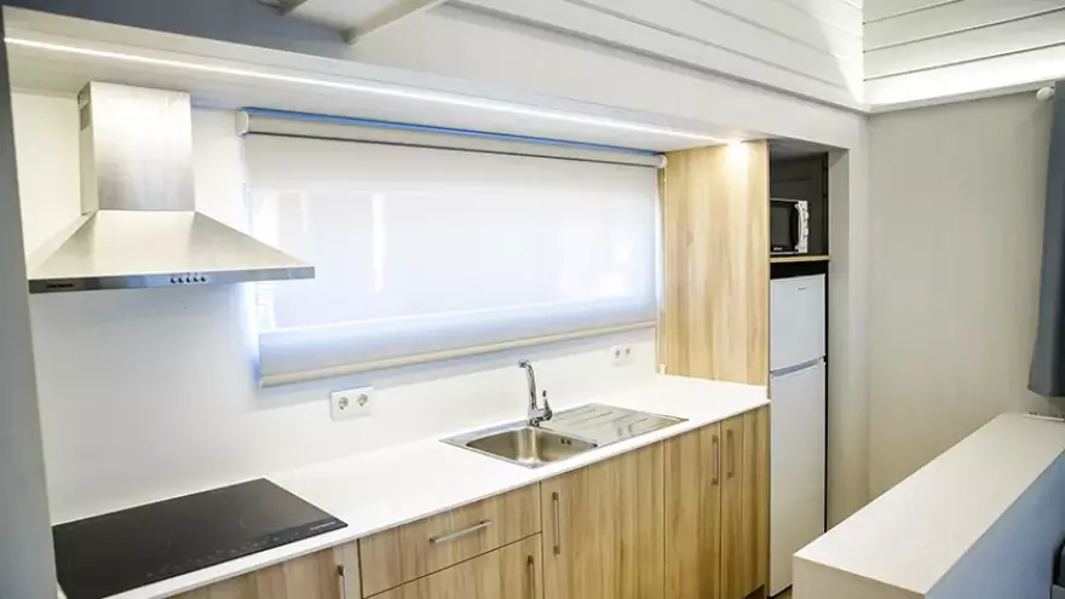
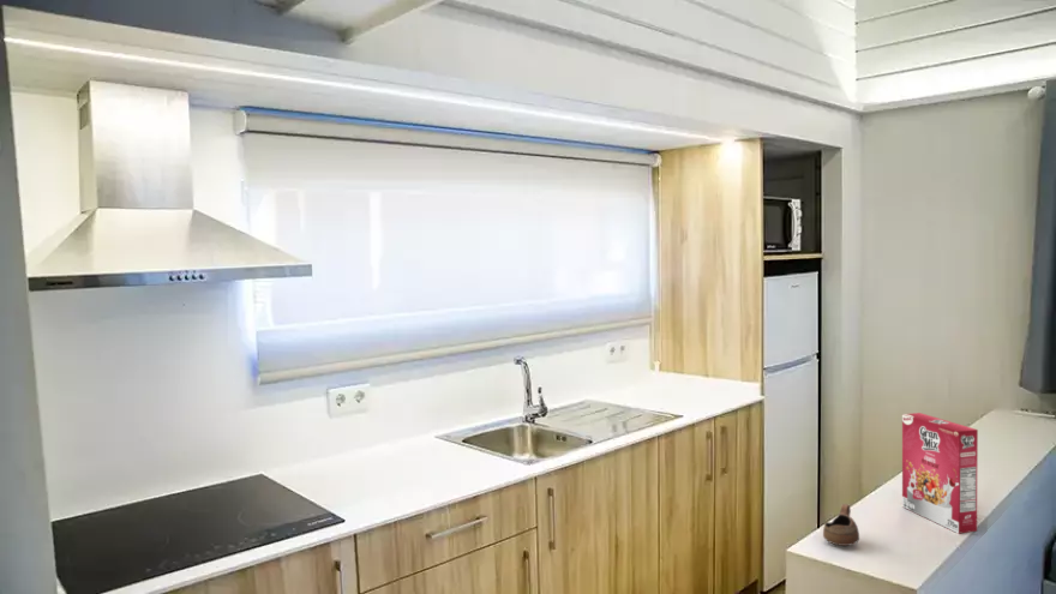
+ cereal box (937, 469)
+ cup (844, 526)
